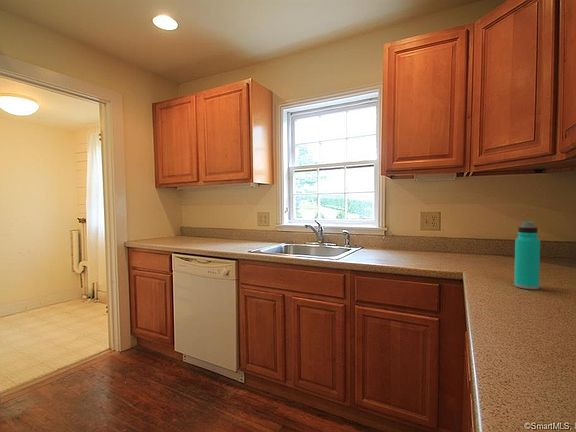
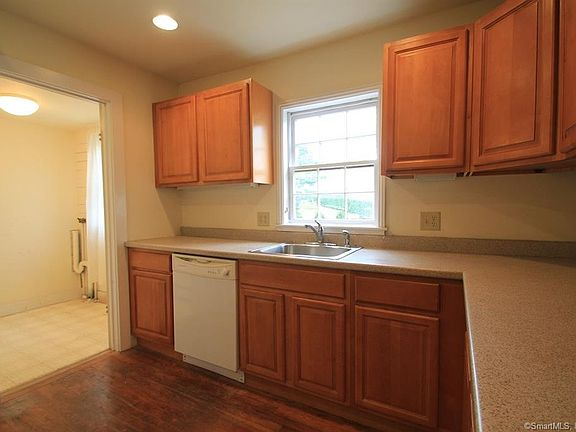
- water bottle (527, 254)
